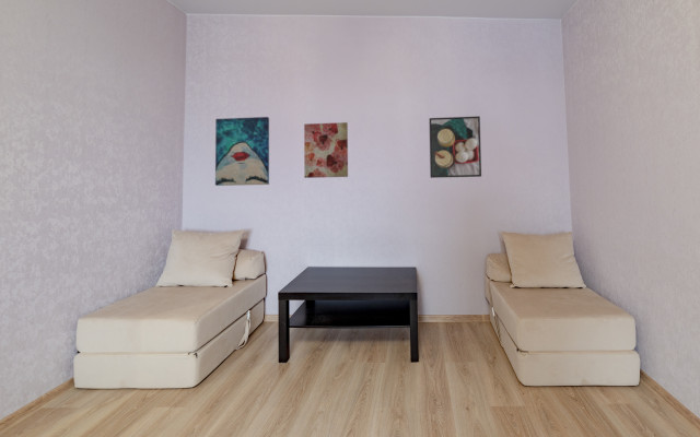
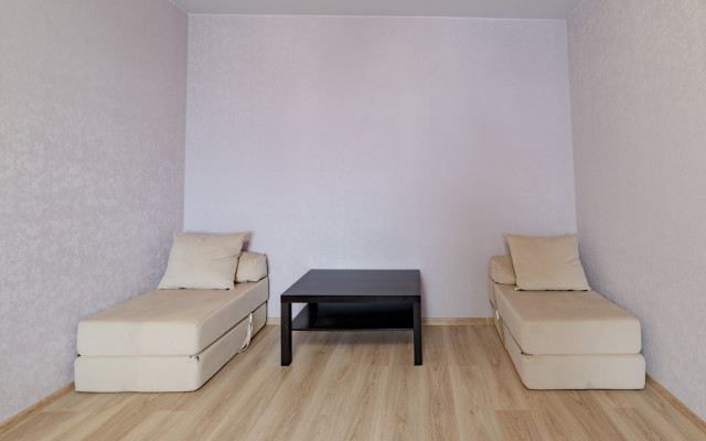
- wall art (326, 150)
- wall art (242, 151)
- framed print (455, 146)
